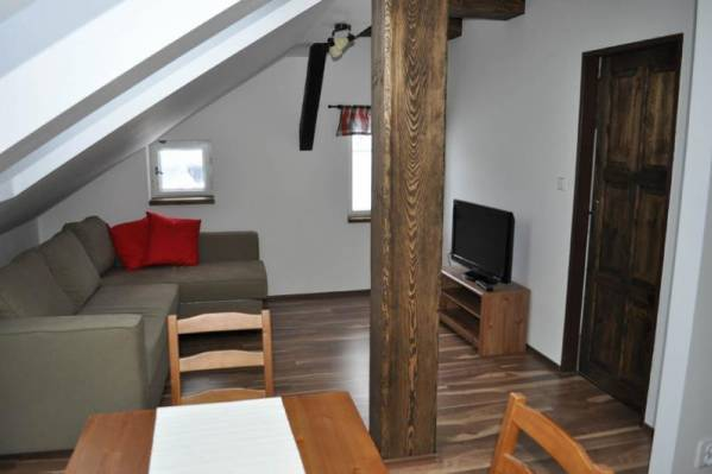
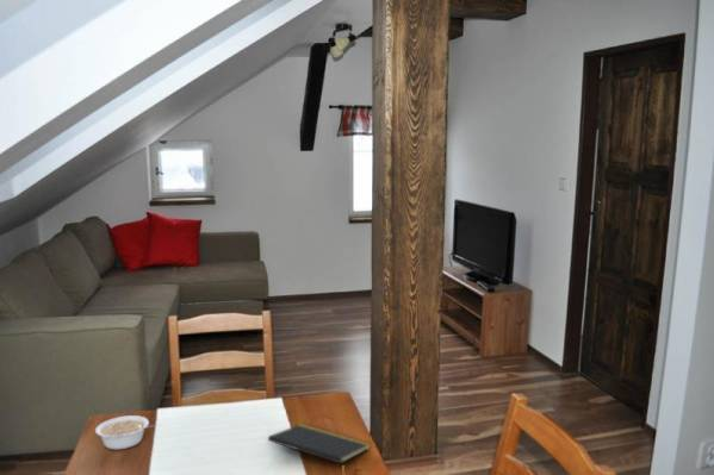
+ legume (124, 431)
+ notepad (319, 442)
